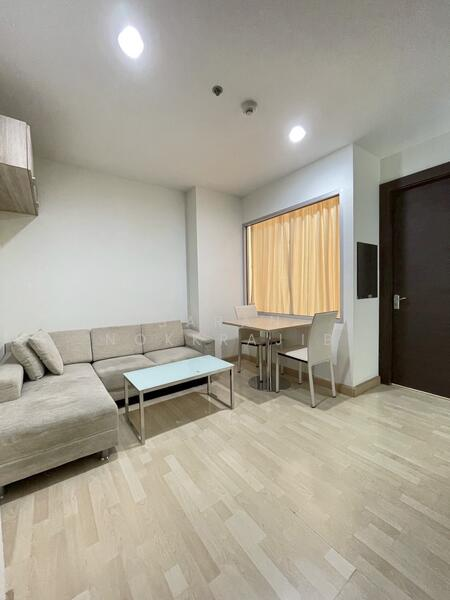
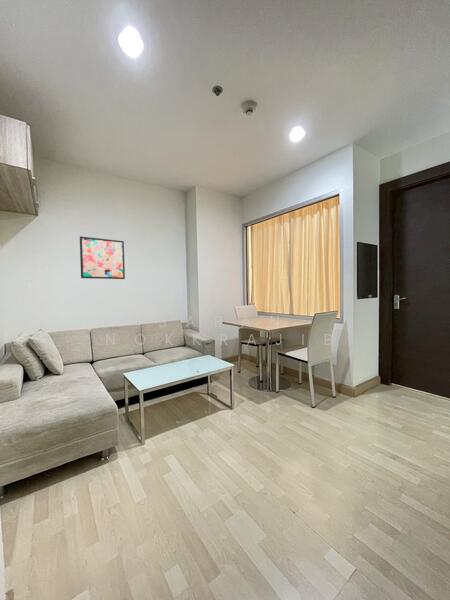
+ wall art (103, 258)
